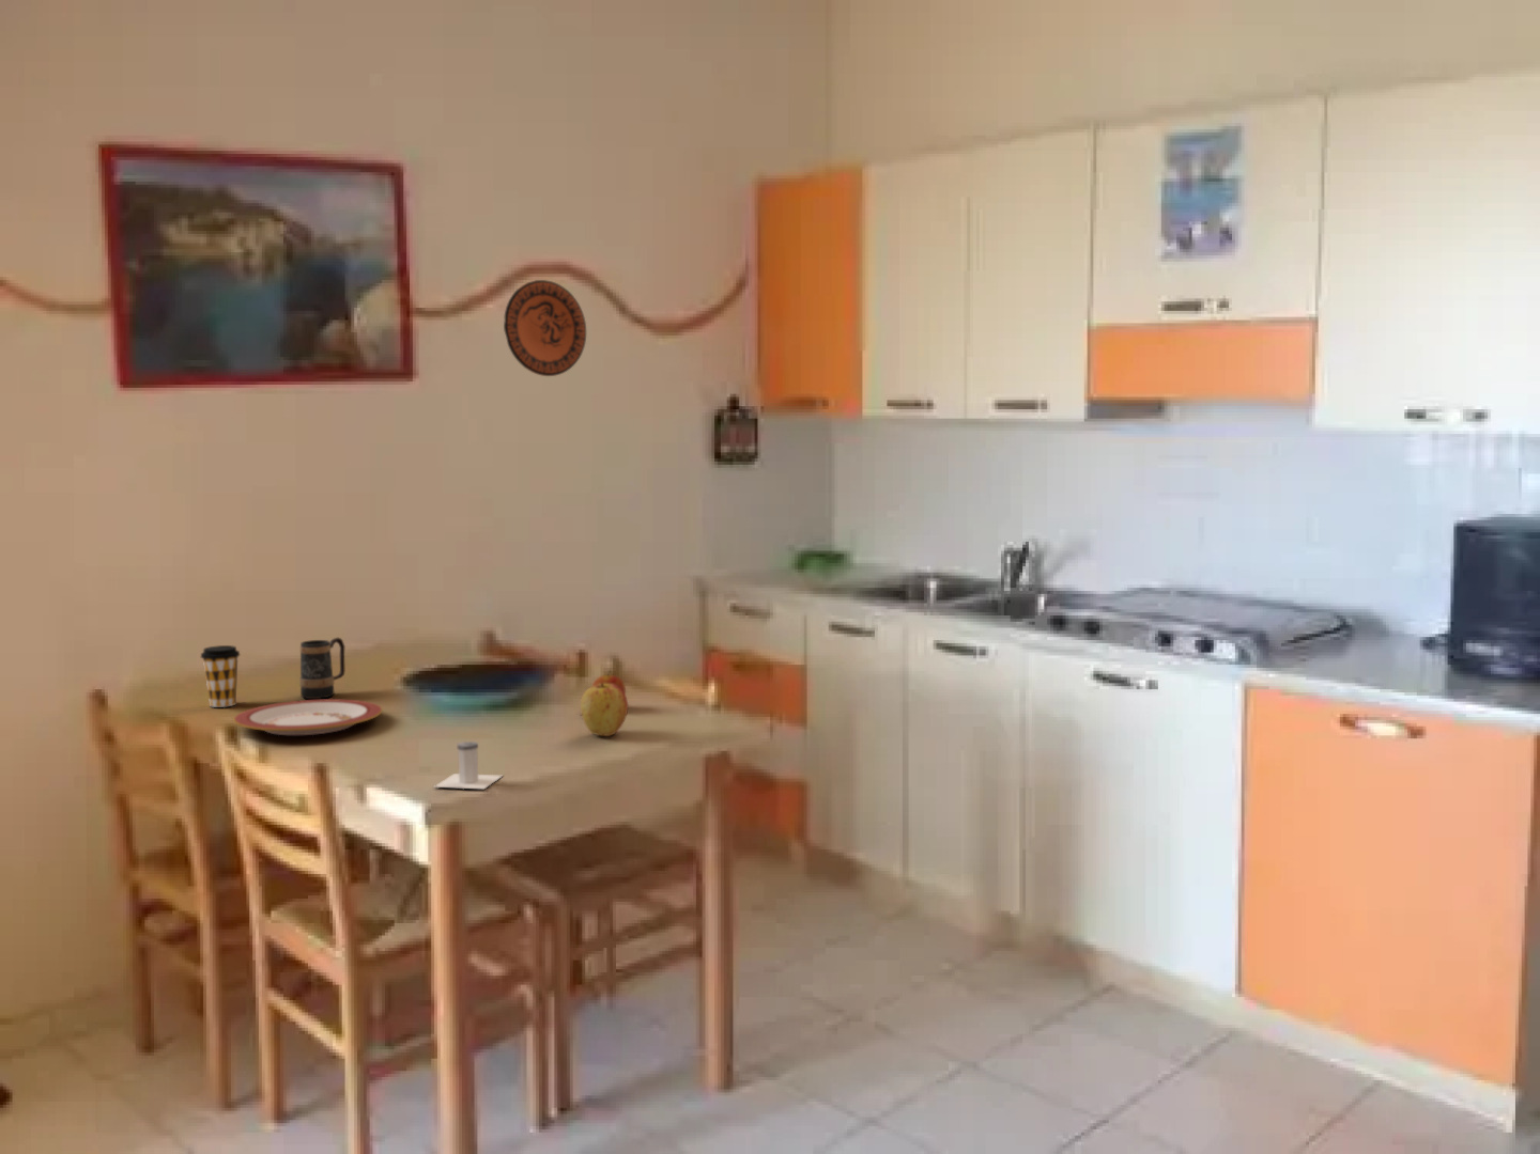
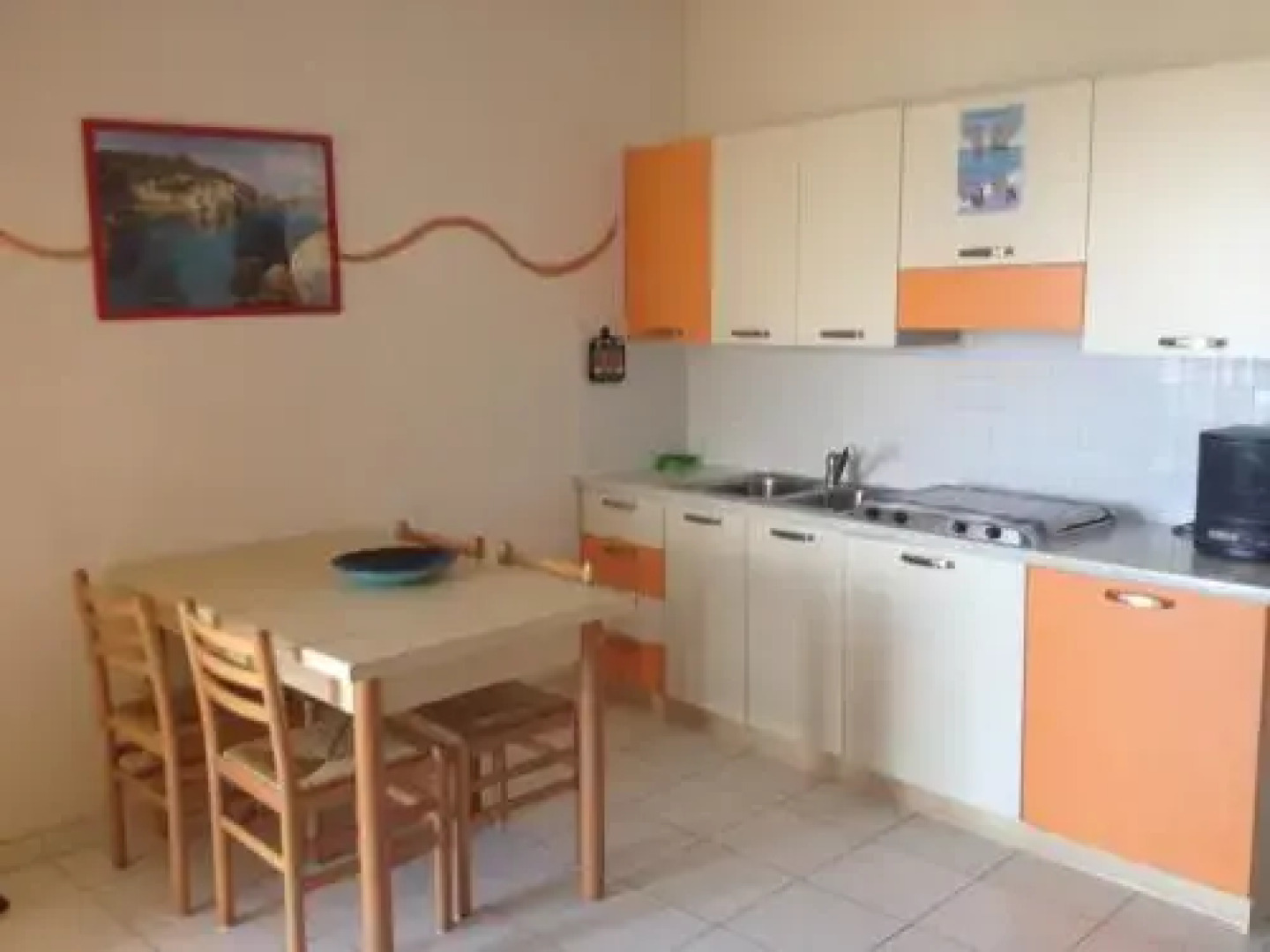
- mug (323, 667)
- plate (309, 719)
- salt shaker (467, 761)
- fruit (609, 682)
- decorative plate (544, 329)
- coffee cup (222, 676)
- apple (603, 708)
